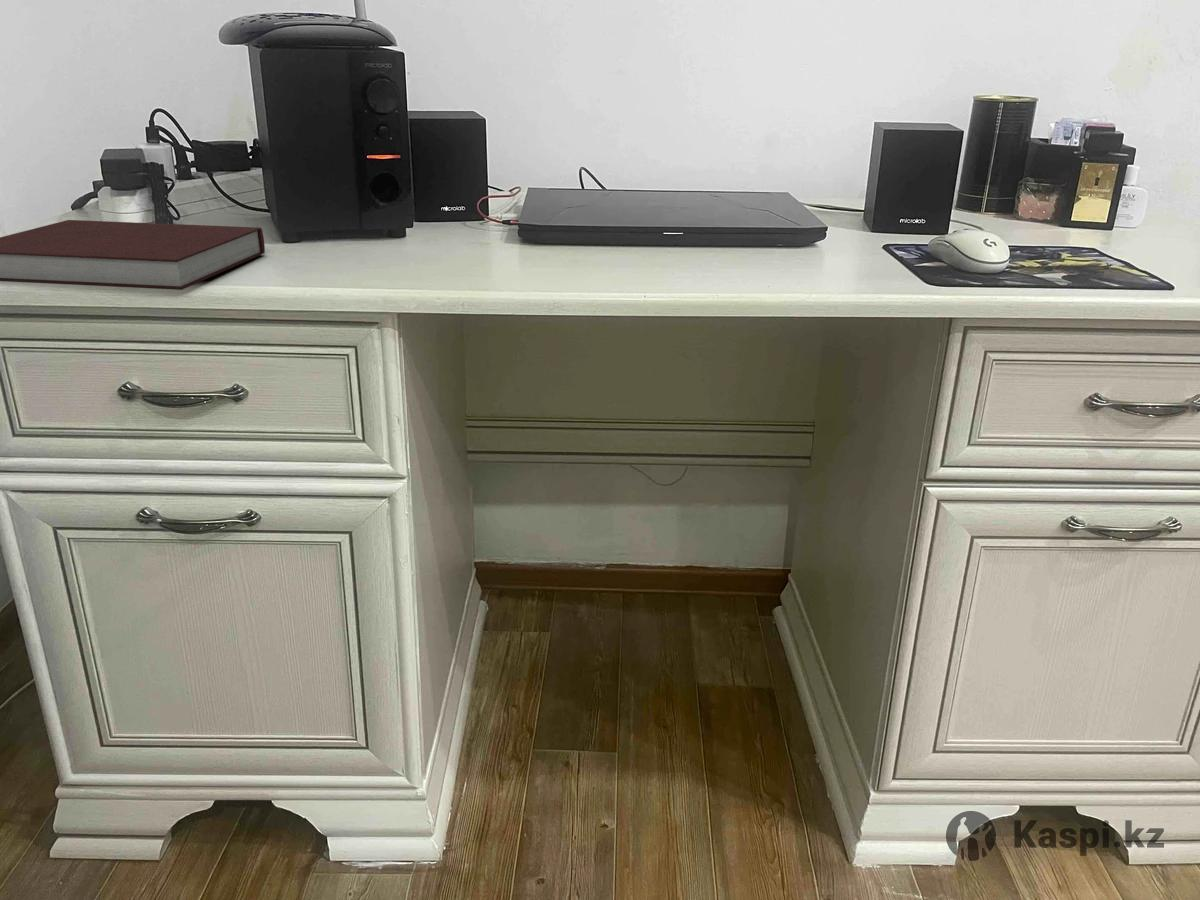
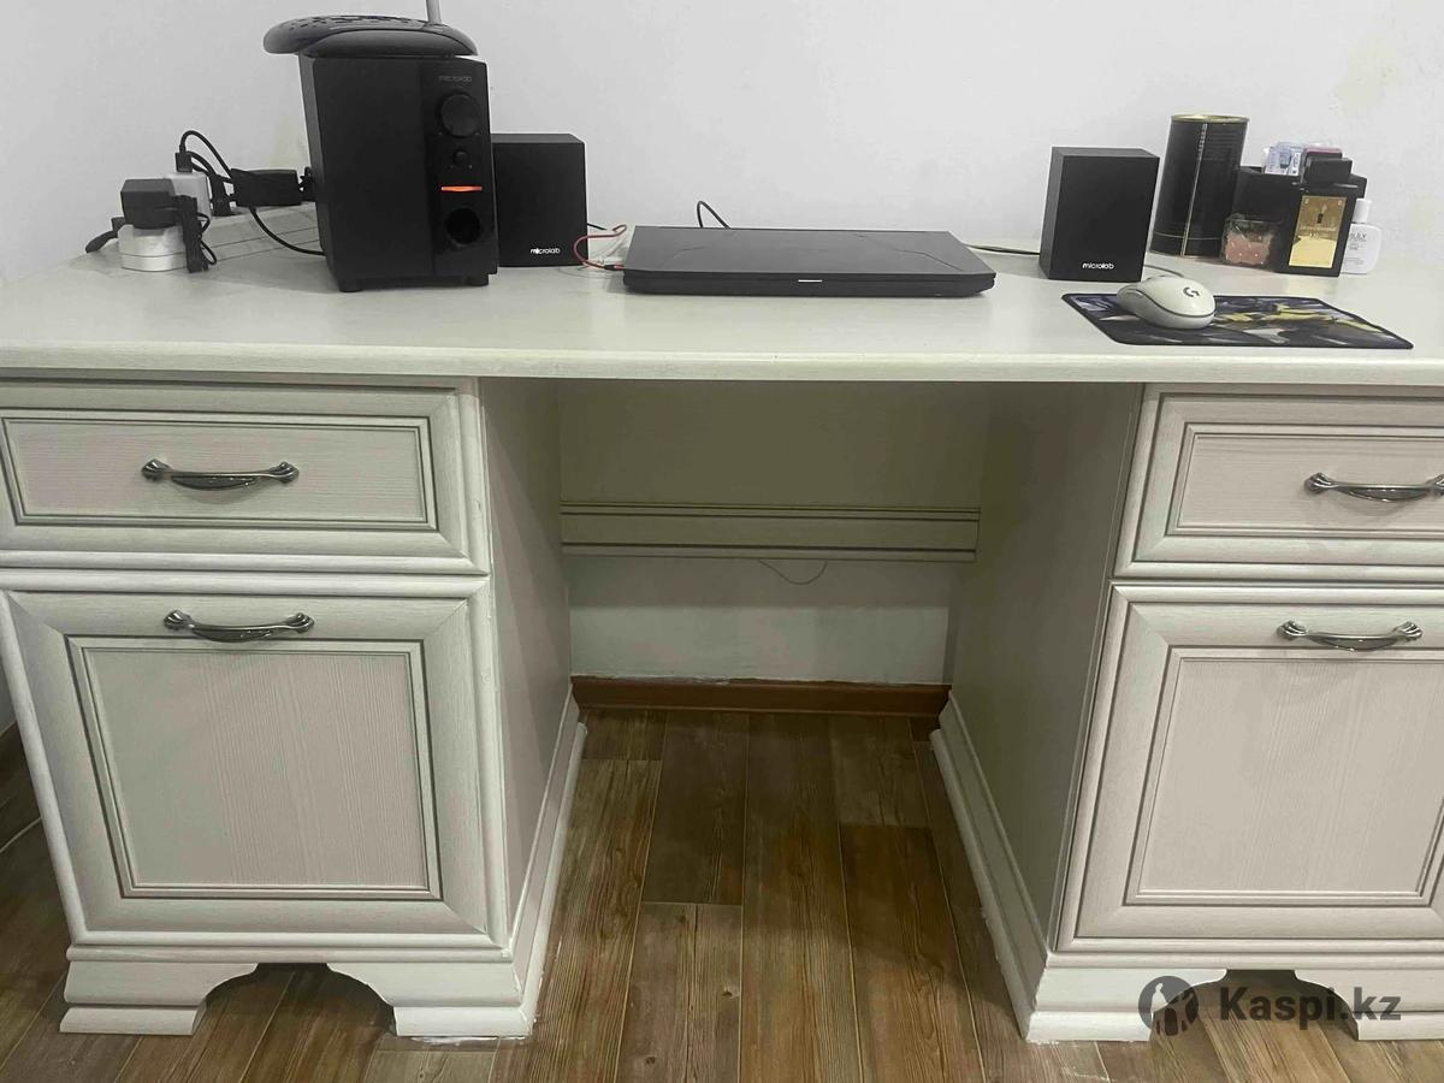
- notebook (120, 251)
